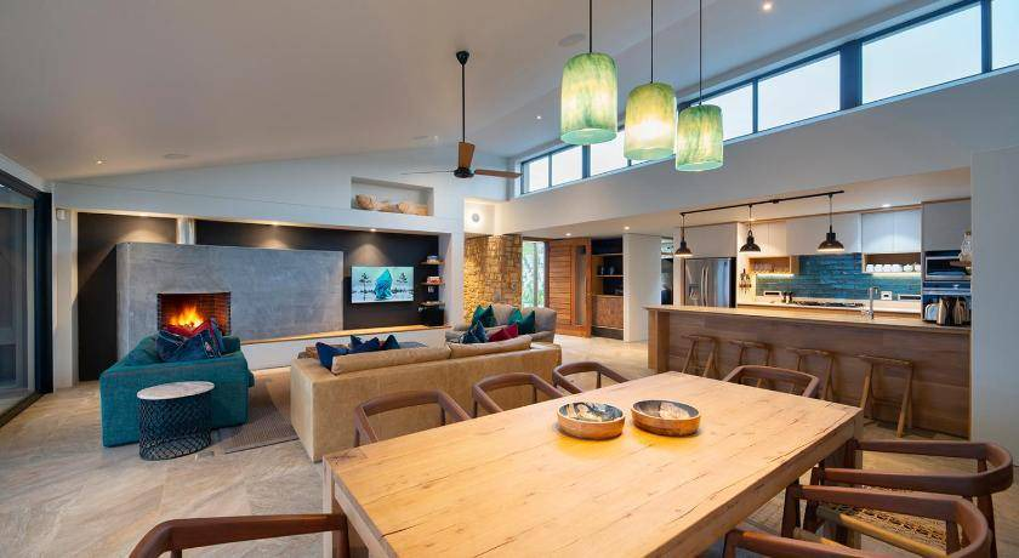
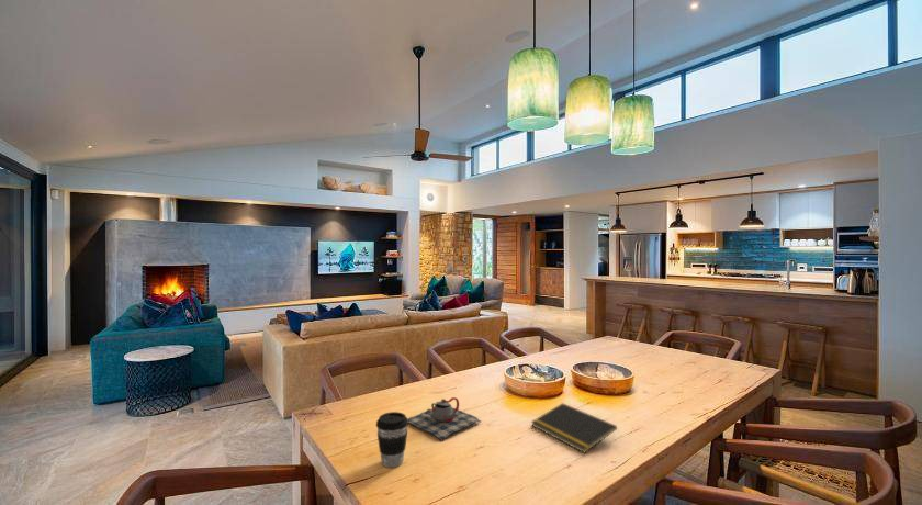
+ teapot (442, 411)
+ coffee cup (392, 439)
+ notepad (572, 425)
